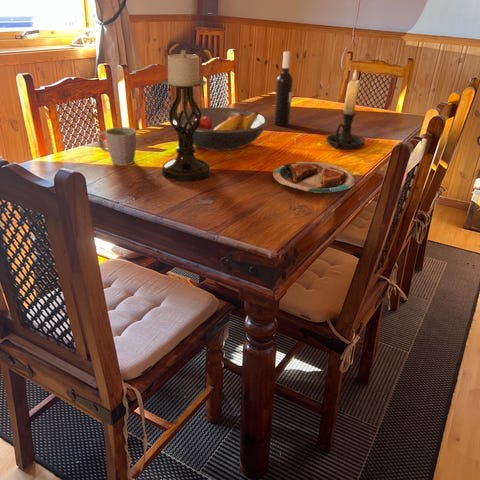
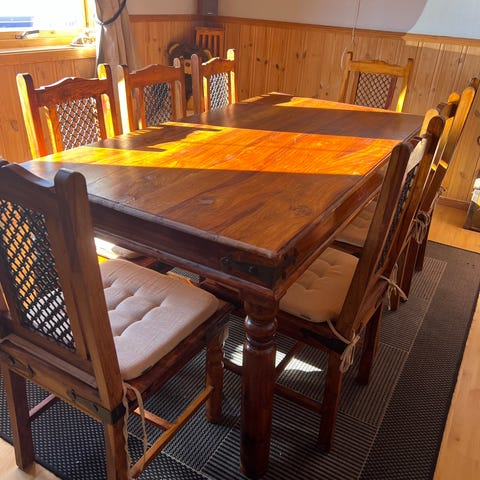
- fruit bowl (219, 128)
- candle holder (347, 109)
- wine bottle (284, 89)
- plate (312, 176)
- candle holder (185, 115)
- mug (116, 146)
